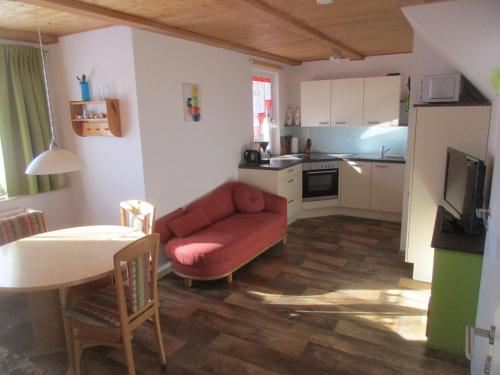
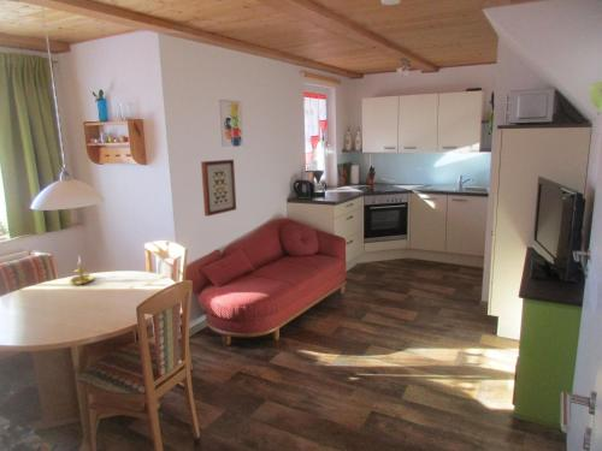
+ wall art (219, 186)
+ candle holder (81, 267)
